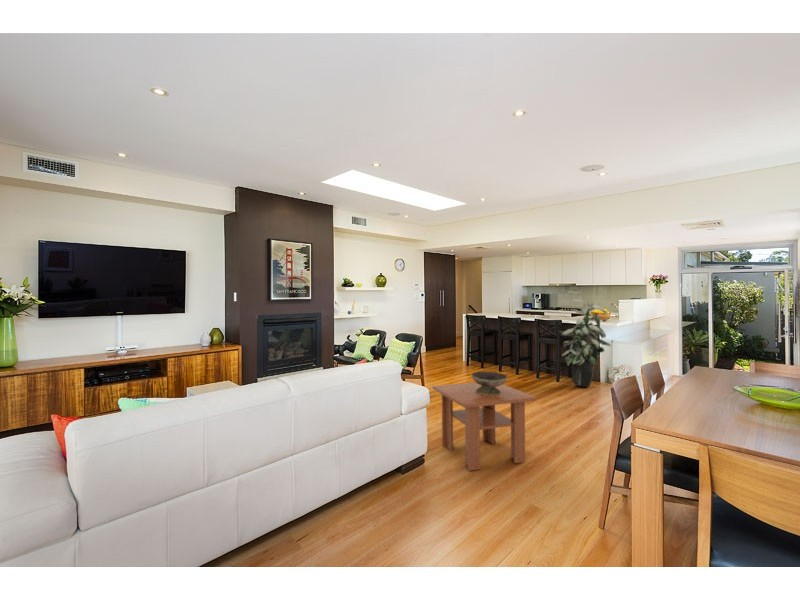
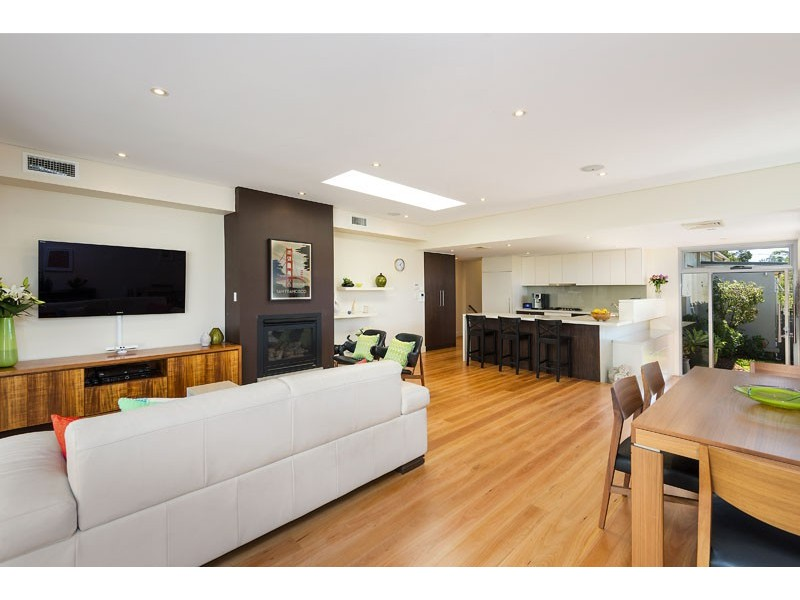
- decorative bowl (489, 383)
- coffee table (481, 422)
- indoor plant (582, 342)
